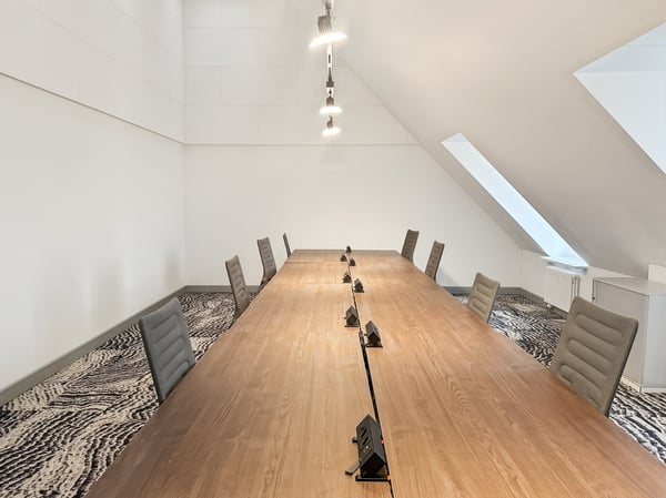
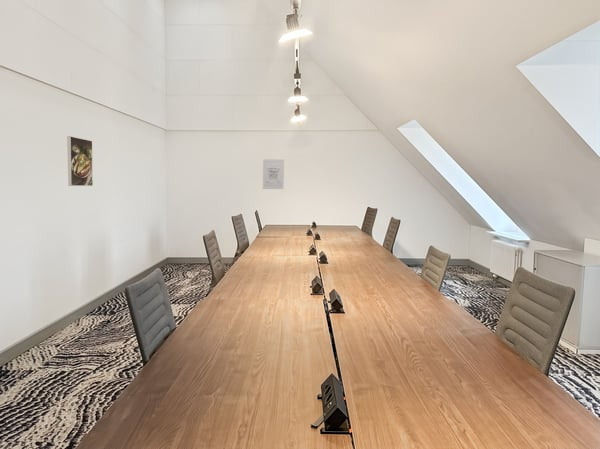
+ wall art (273, 174)
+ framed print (80, 162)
